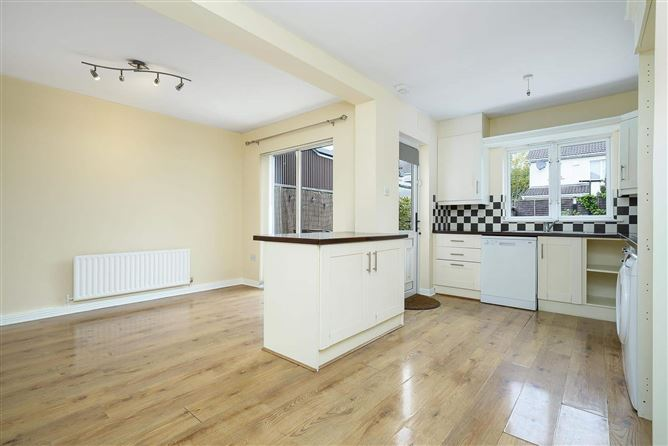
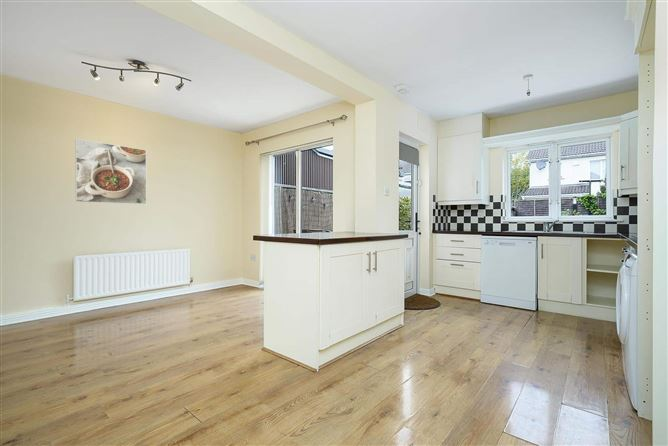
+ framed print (113, 174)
